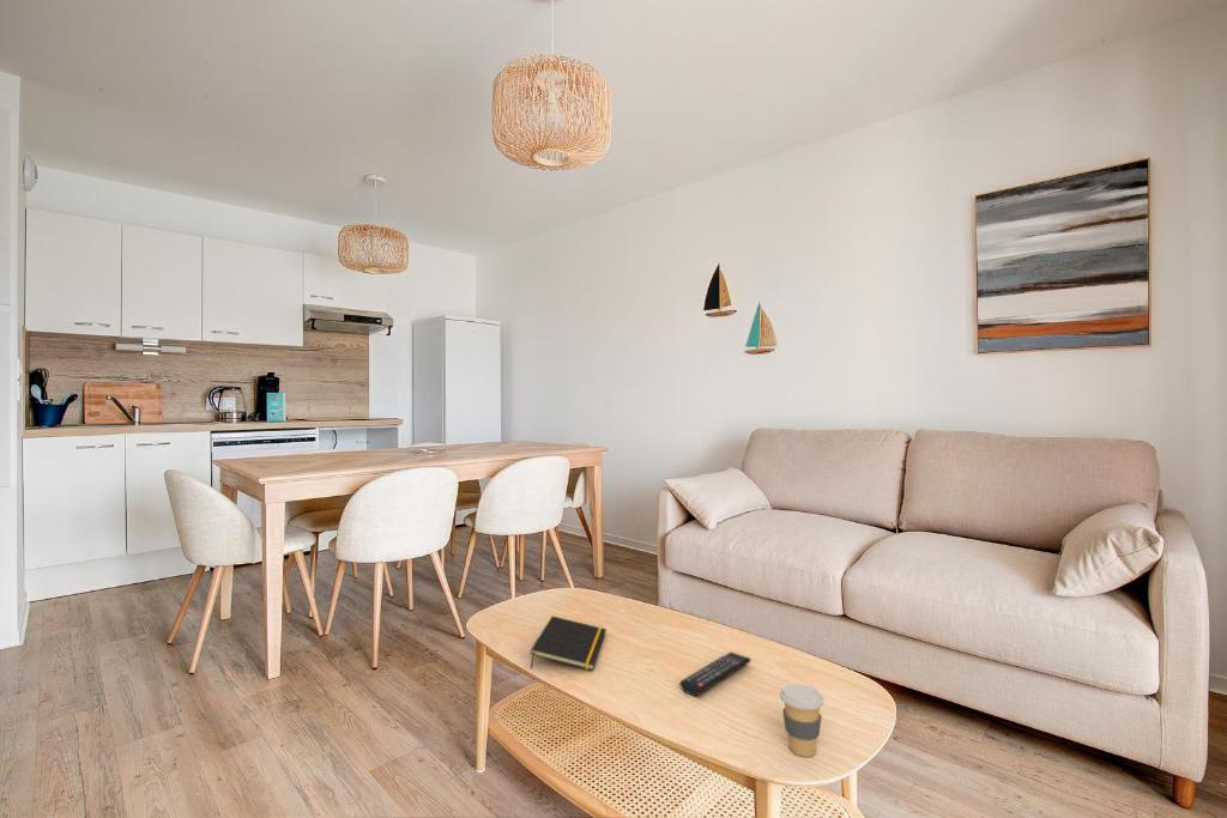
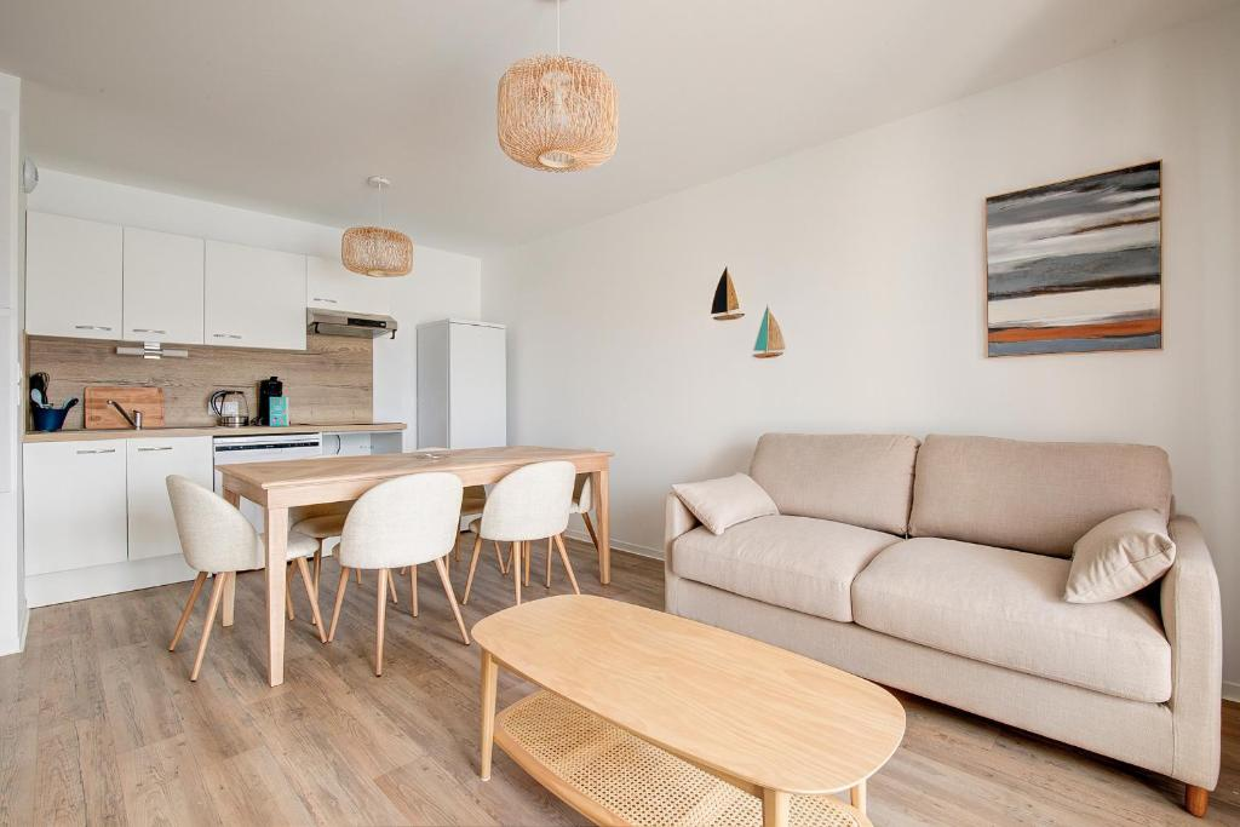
- coffee cup (802, 720)
- remote control (717, 672)
- notepad (570, 641)
